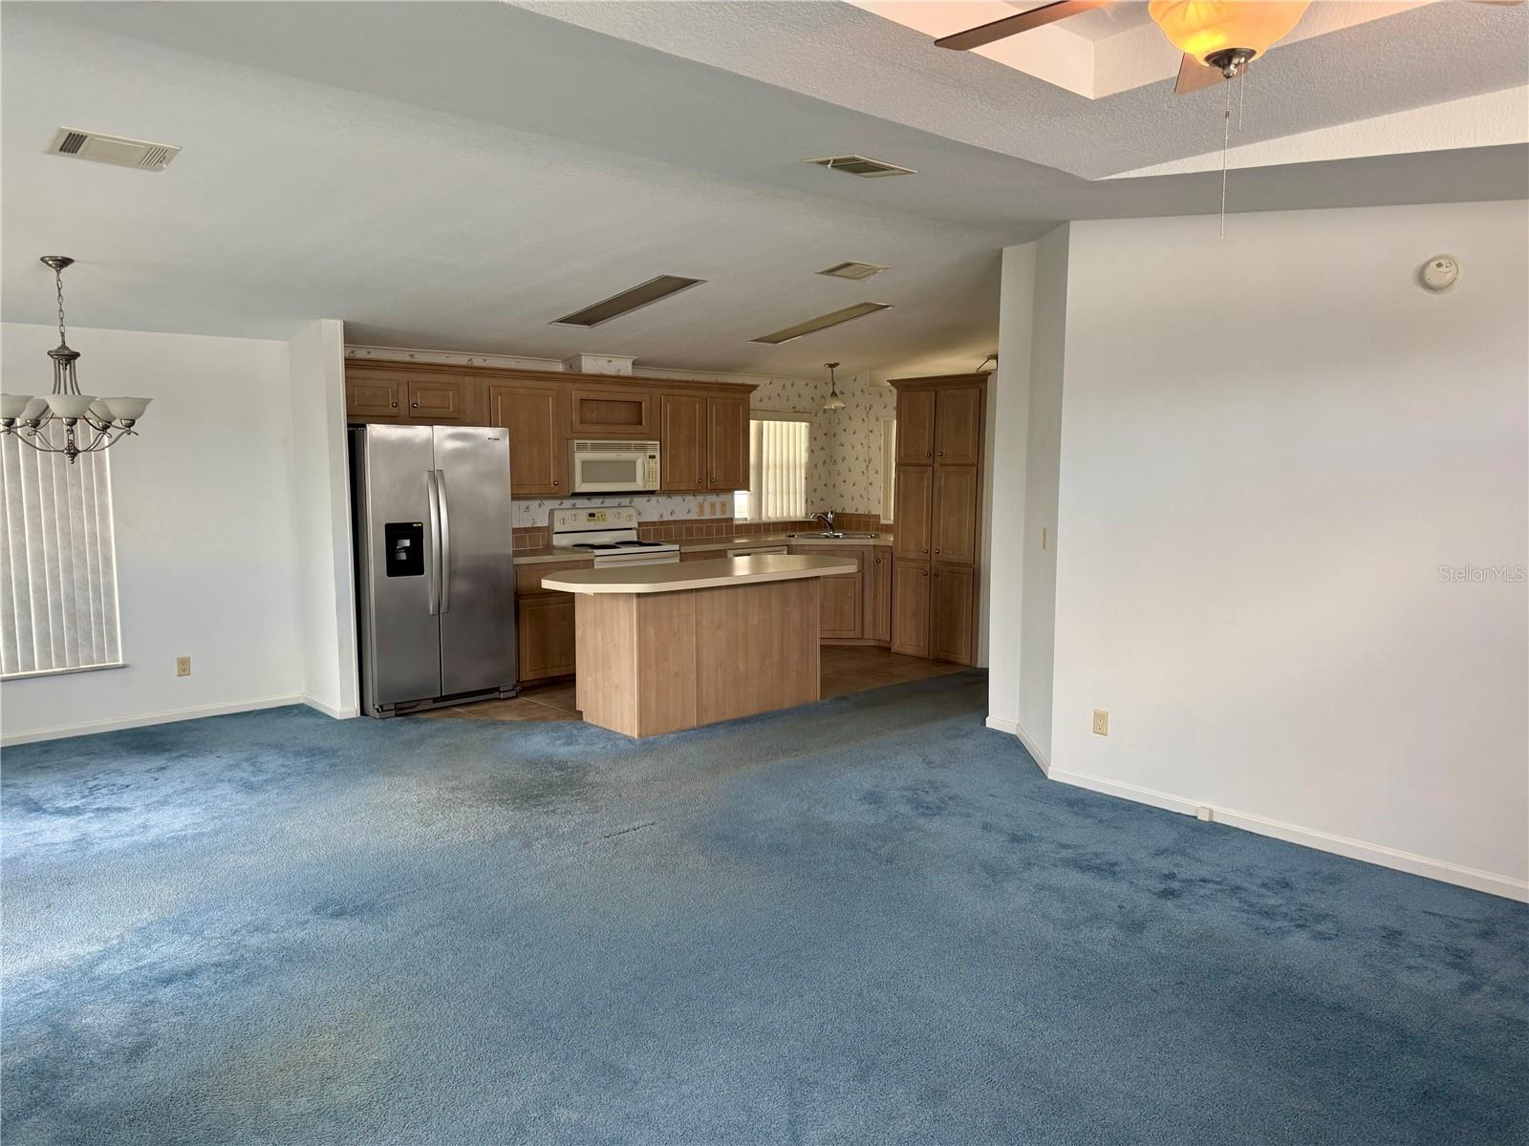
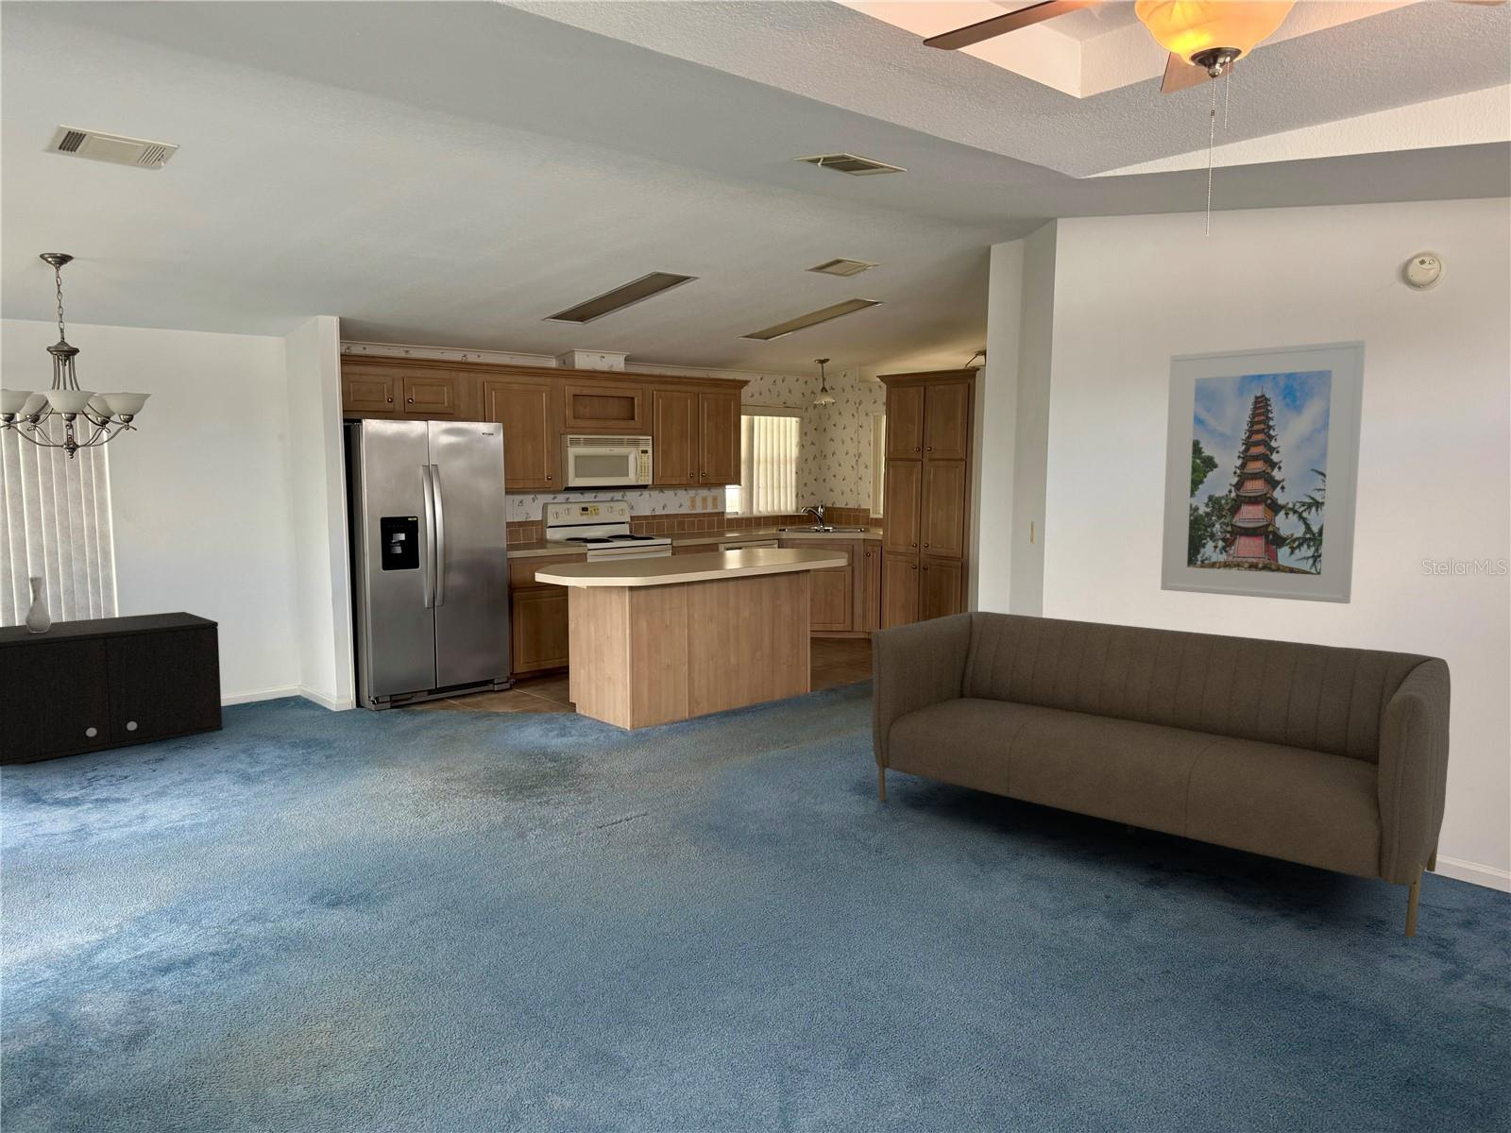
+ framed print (1256, 472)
+ sofa (1134, 738)
+ vase (37, 603)
+ storage cabinet (94, 682)
